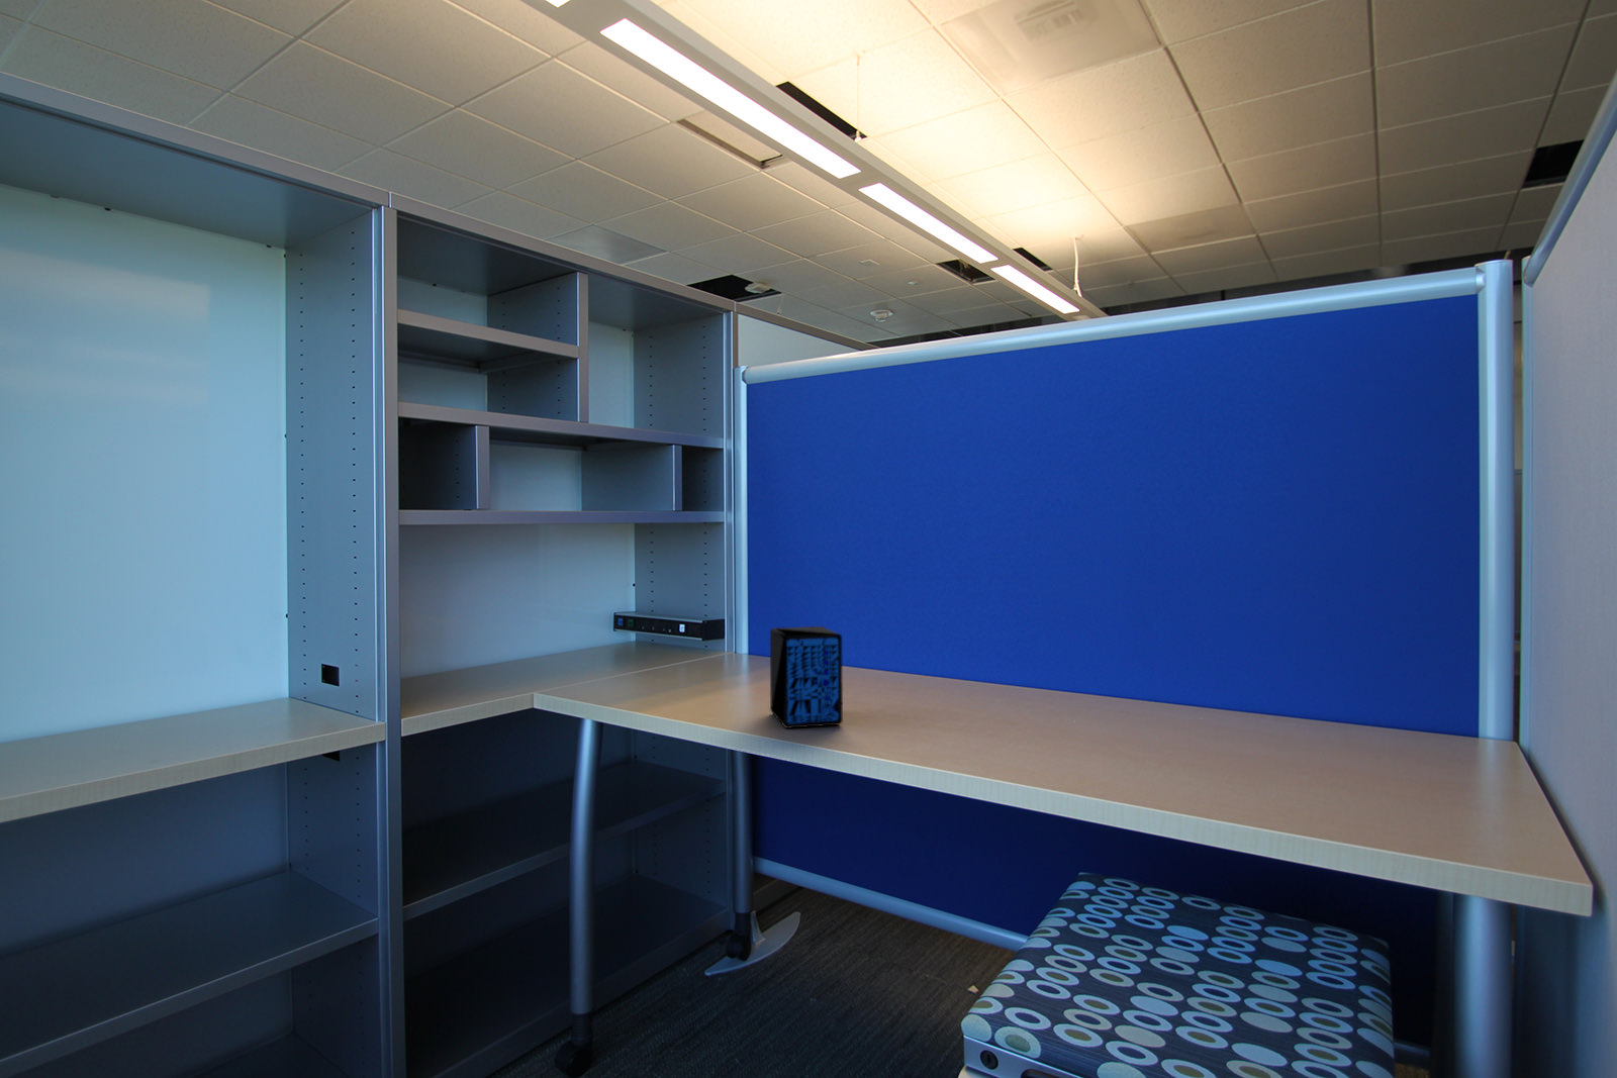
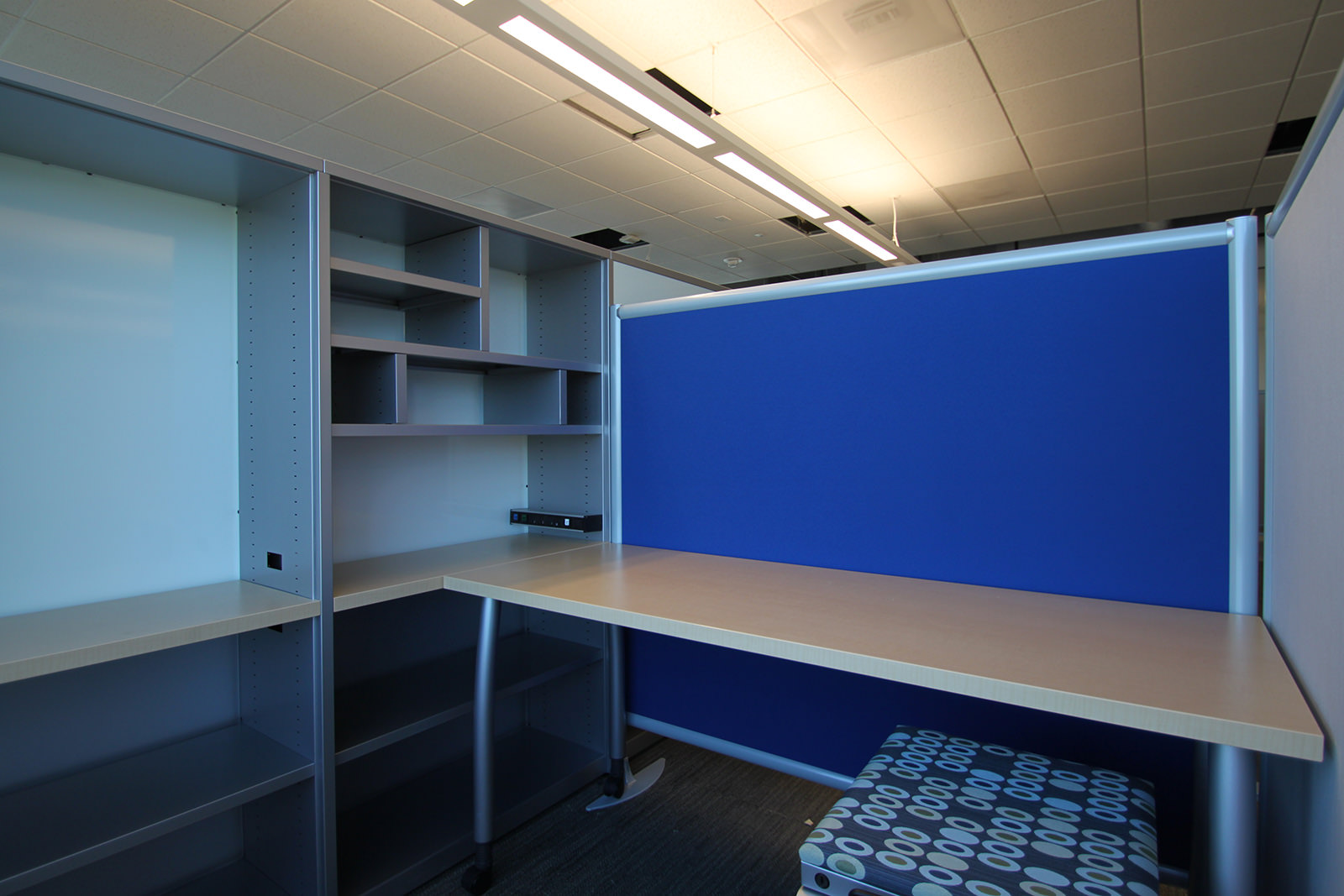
- speaker (805, 674)
